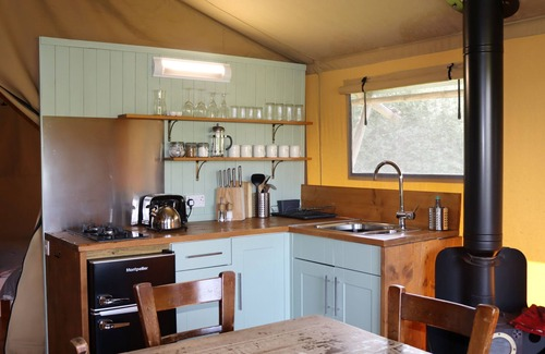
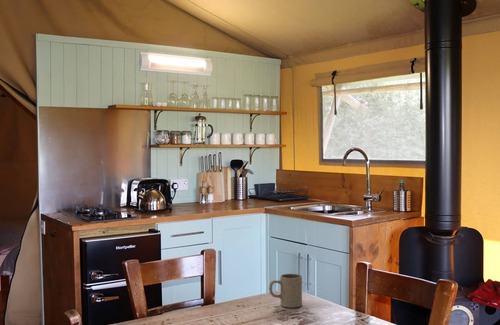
+ mug (285, 290)
